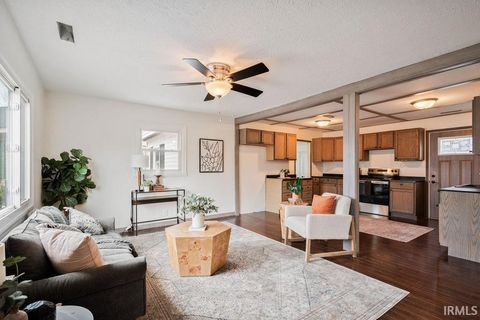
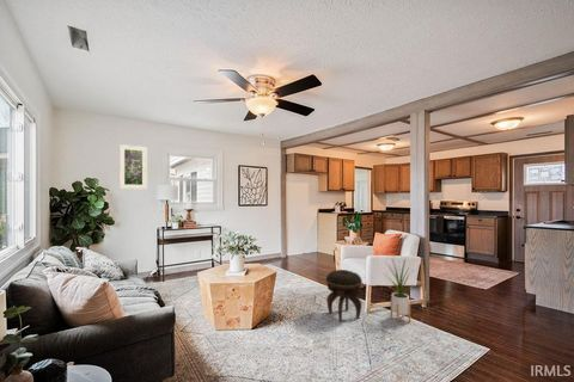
+ footstool (343, 294)
+ house plant (401, 288)
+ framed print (133, 167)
